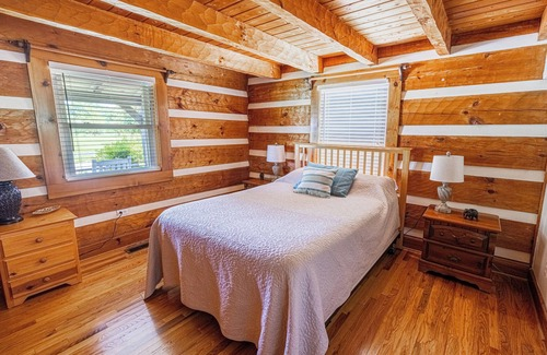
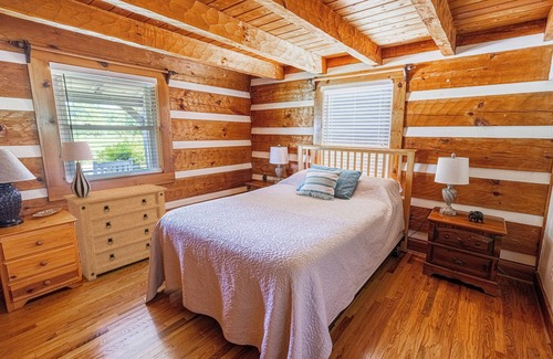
+ table lamp (79, 169)
+ dresser (122, 226)
